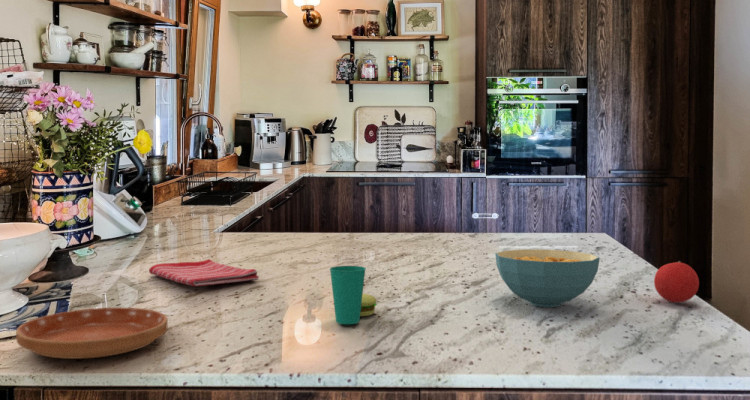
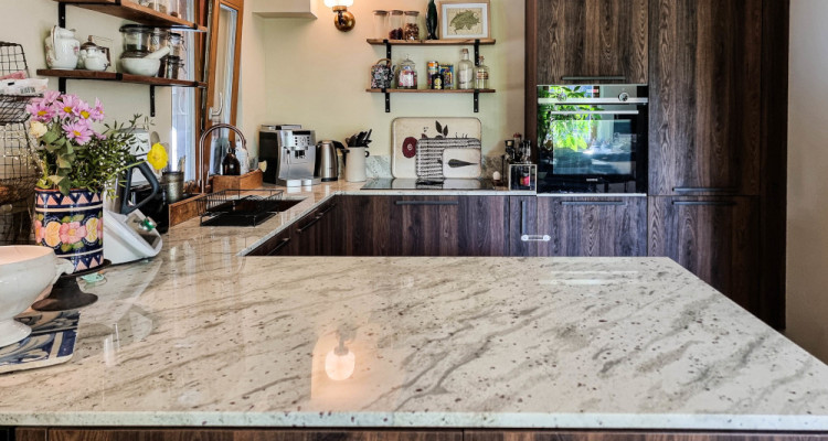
- saucer (95, 332)
- cereal bowl (545, 279)
- dish towel (202, 272)
- fruit (676, 282)
- cup (353, 292)
